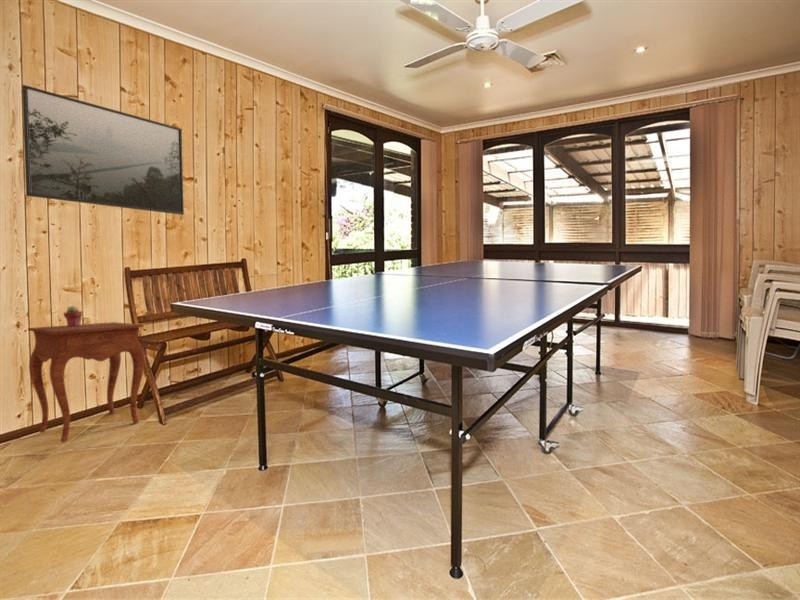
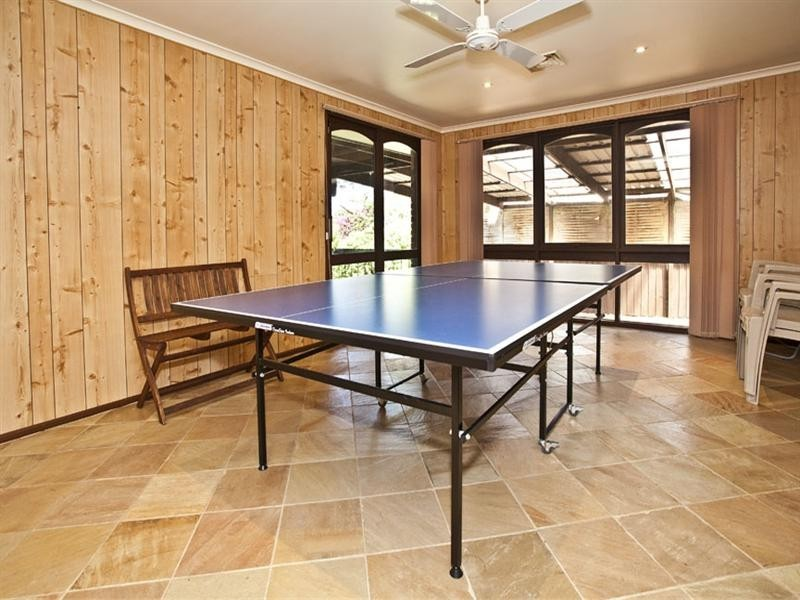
- potted succulent (73, 315)
- side table (89, 359)
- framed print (113, 158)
